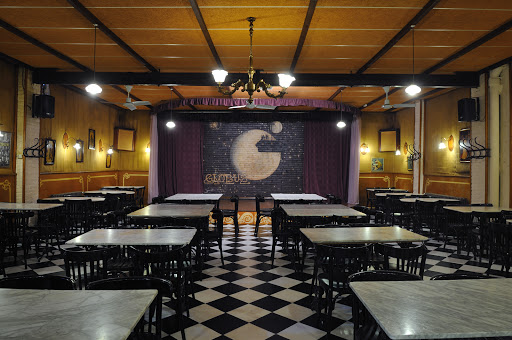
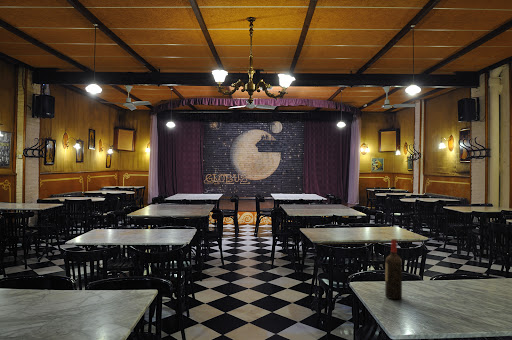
+ wine bottle (393, 268)
